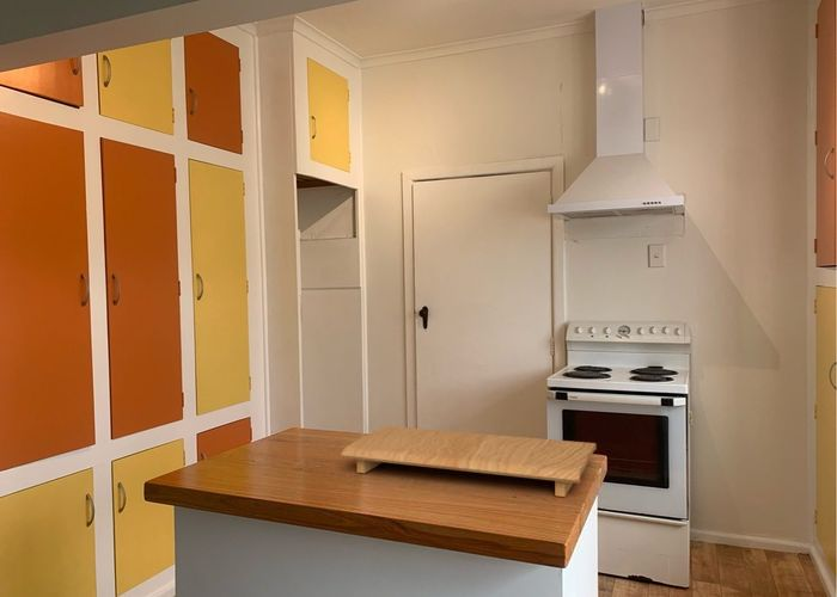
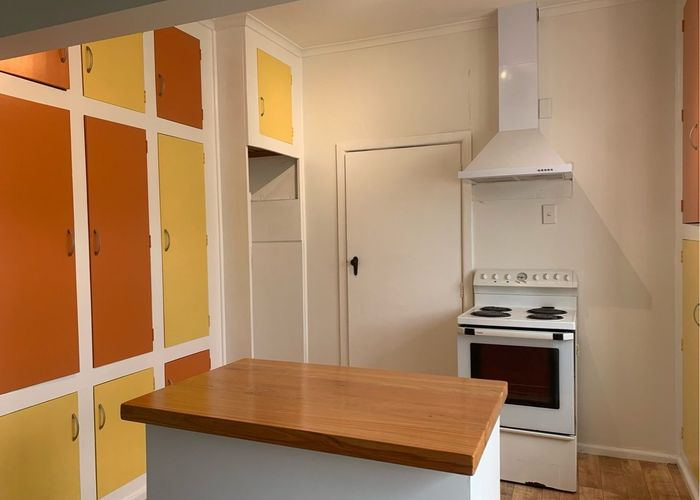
- cutting board (470, 457)
